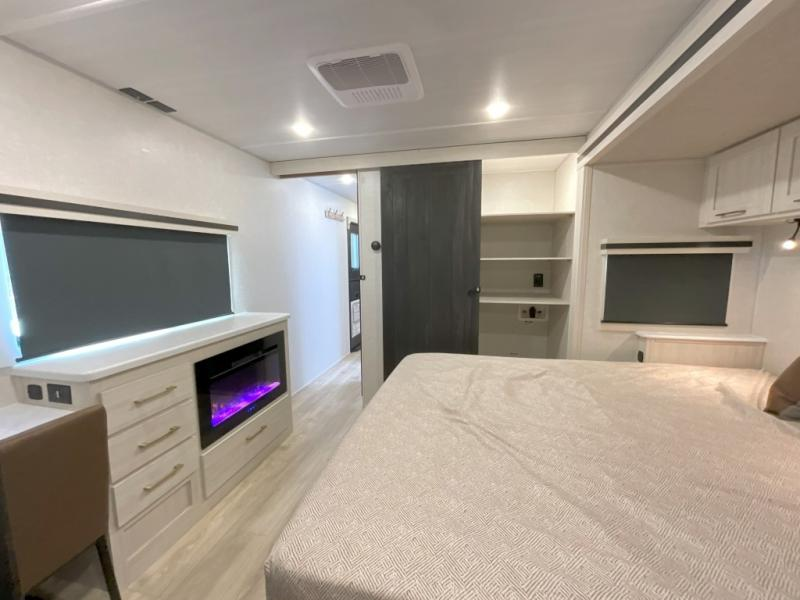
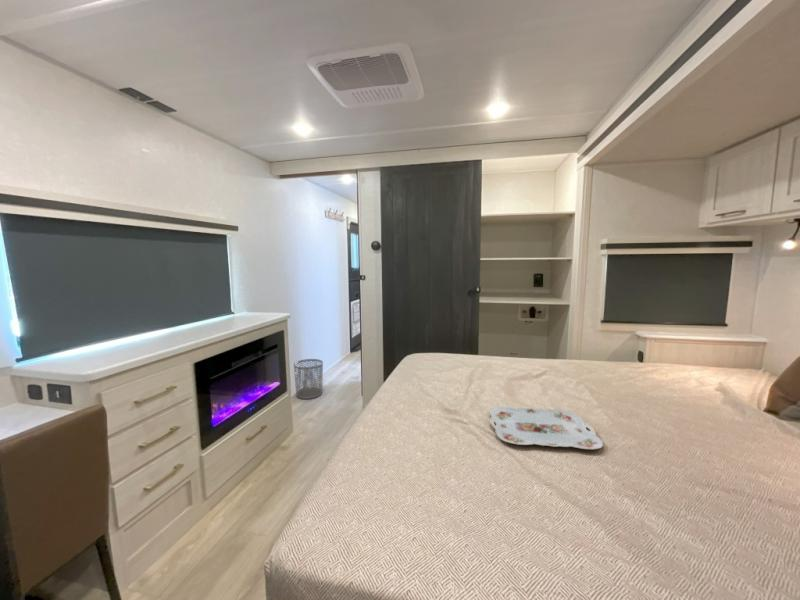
+ waste bin (308, 378)
+ serving tray (540, 426)
